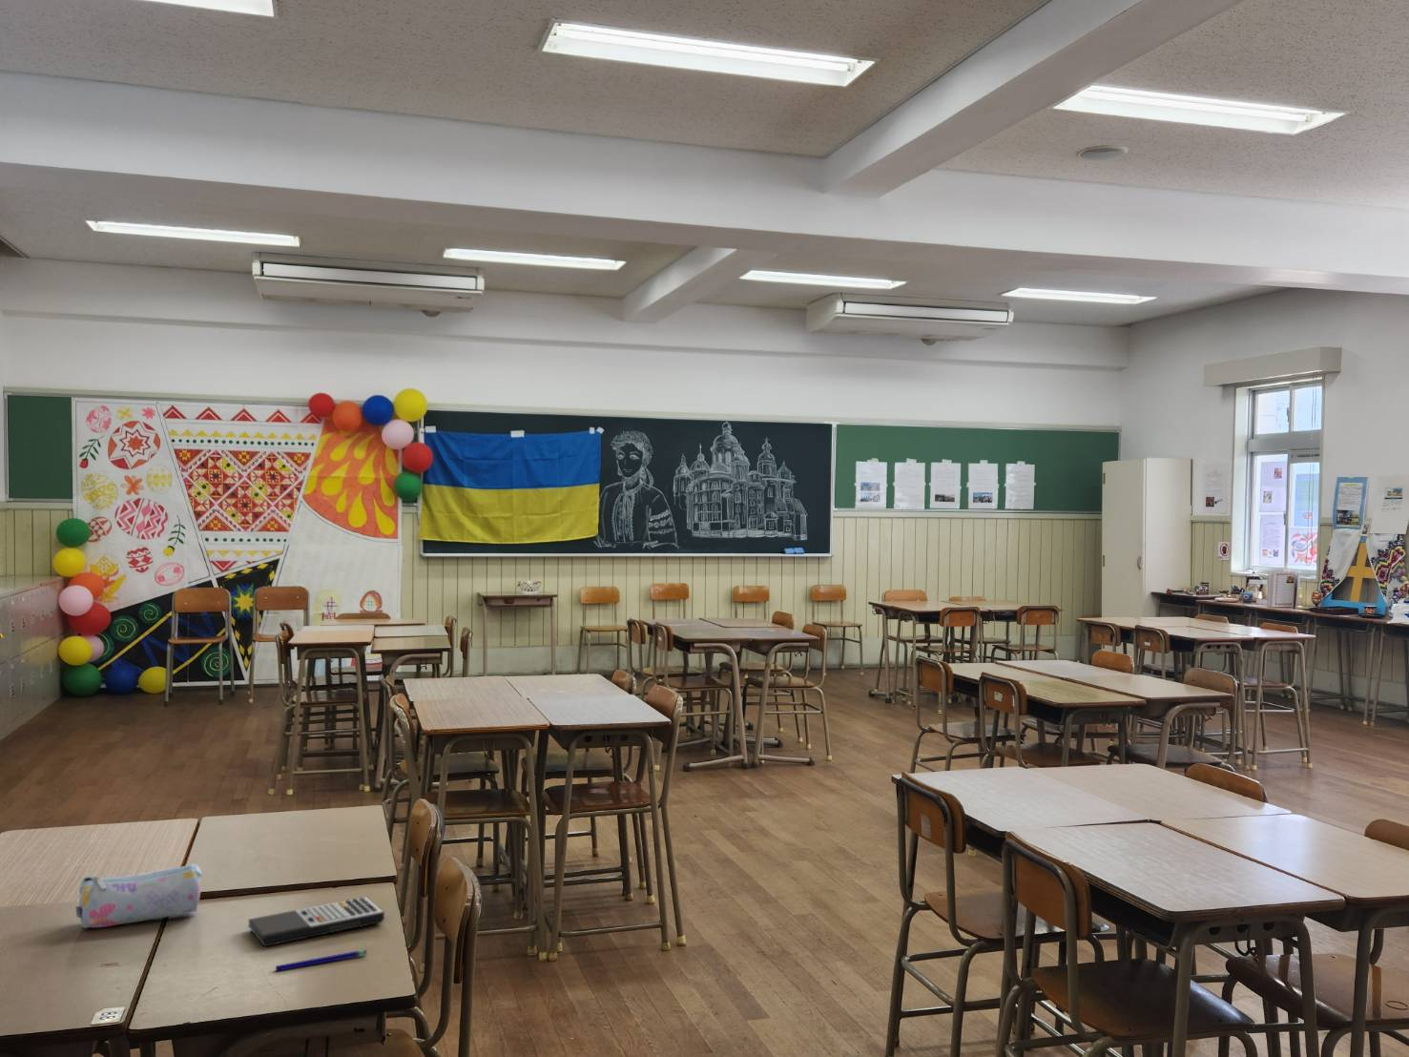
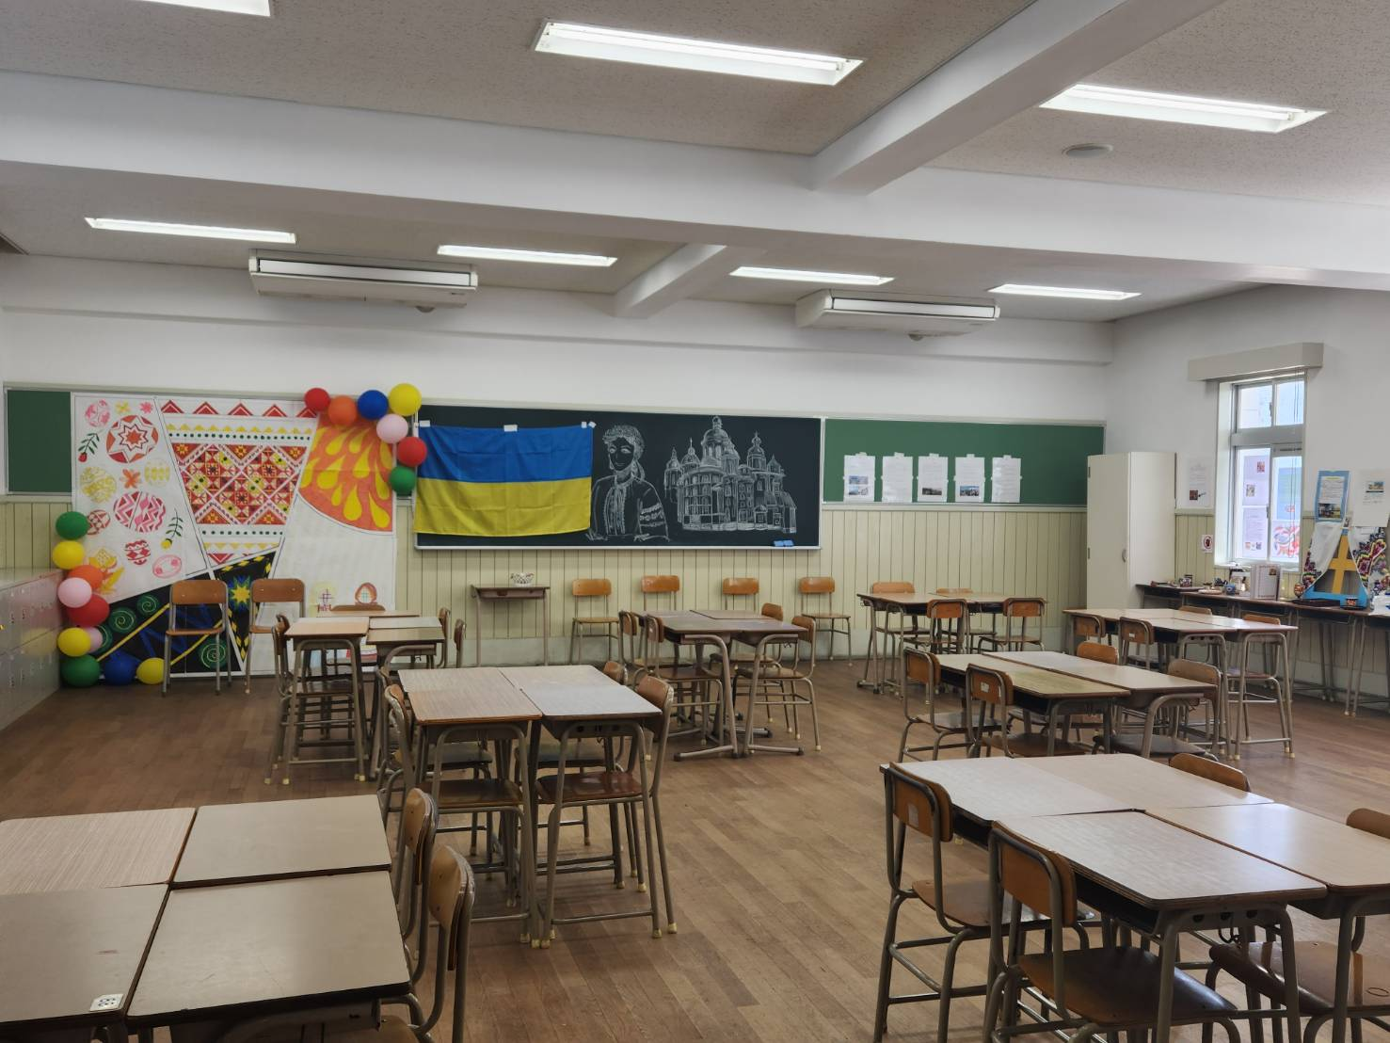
- calculator (316, 919)
- pencil case (140, 894)
- pen (322, 959)
